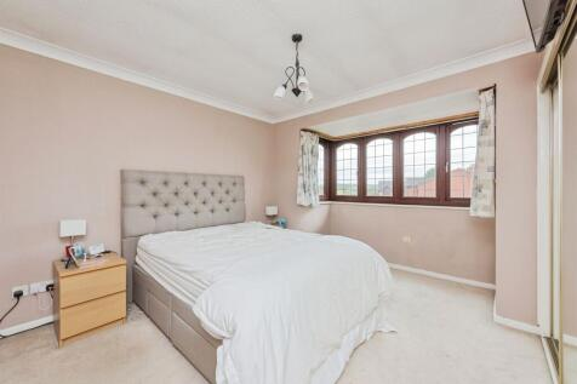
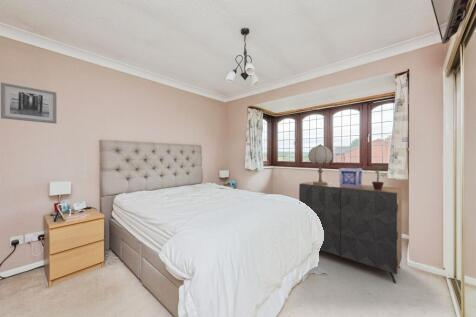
+ table lamp (320, 163)
+ wooden crate (350, 177)
+ potted plant (378, 178)
+ dresser (346, 222)
+ wall art (30, 104)
